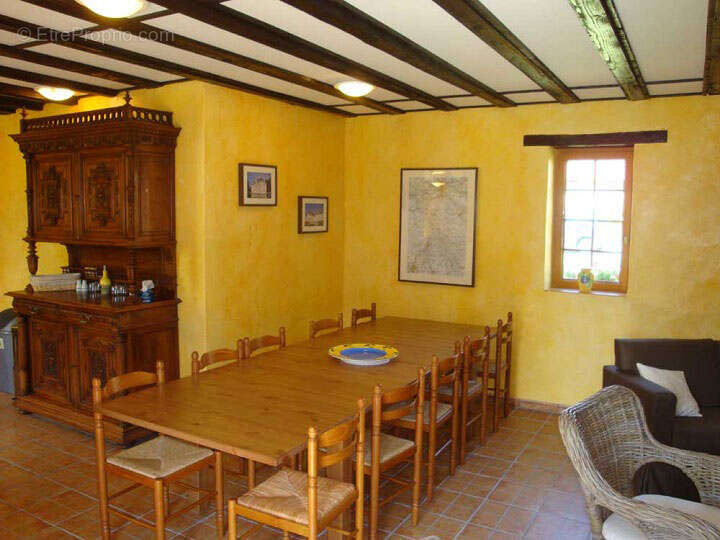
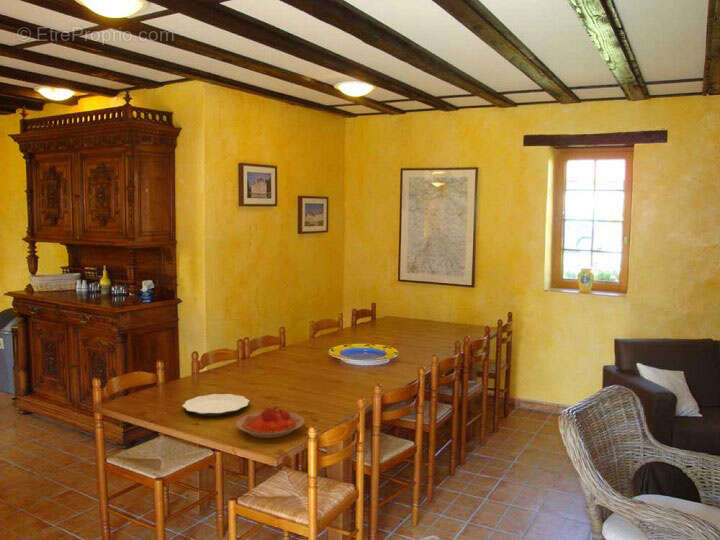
+ plate (216, 405)
+ plate (270, 418)
